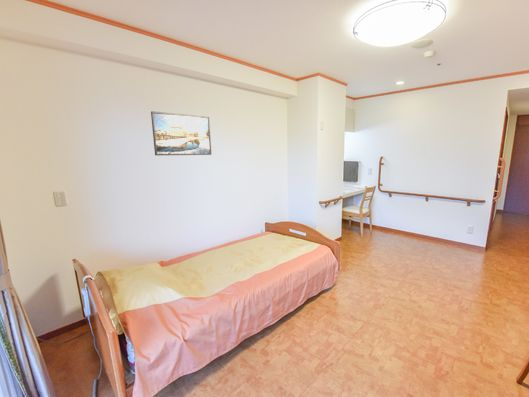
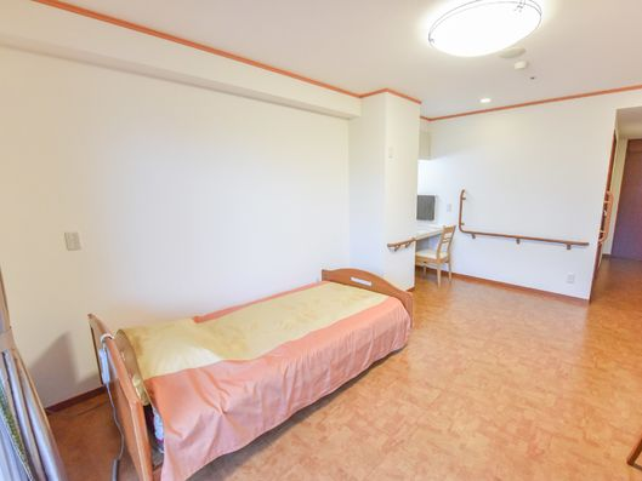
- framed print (183, 135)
